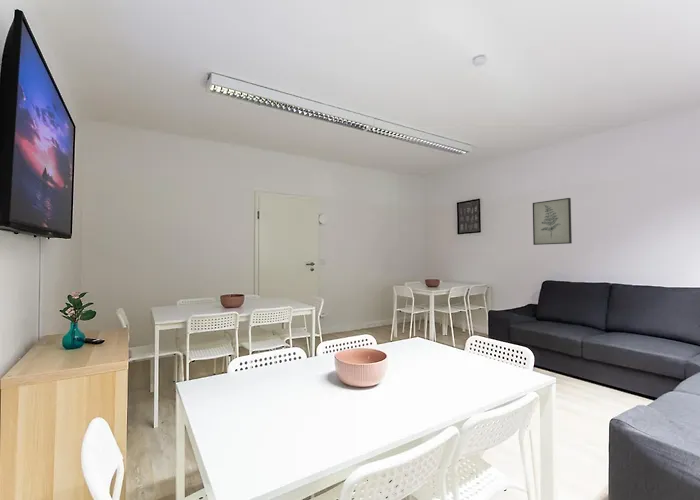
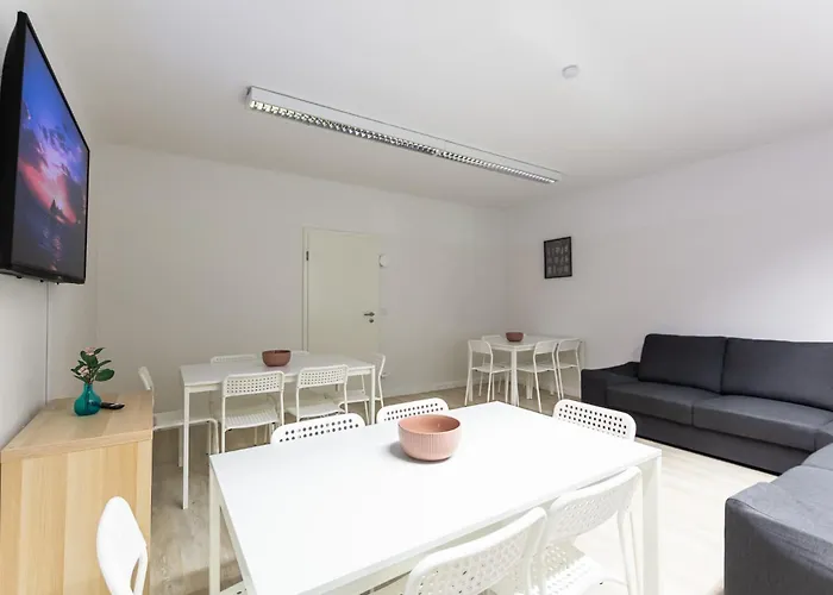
- wall art (551, 222)
